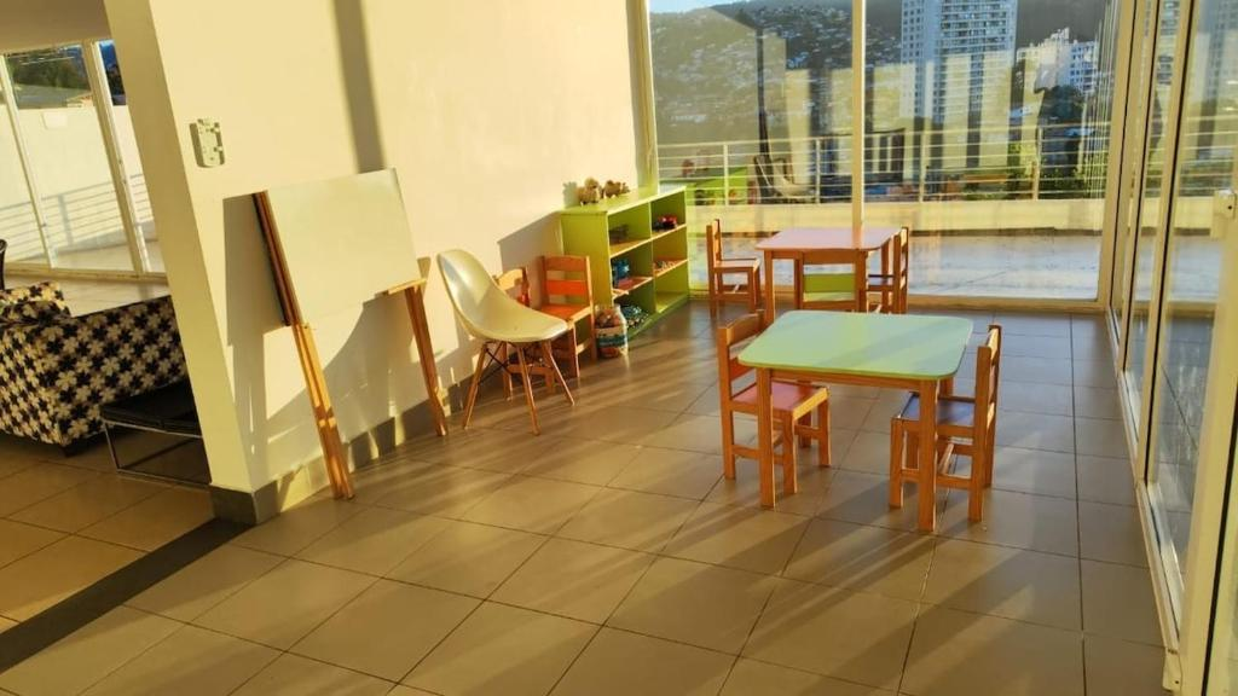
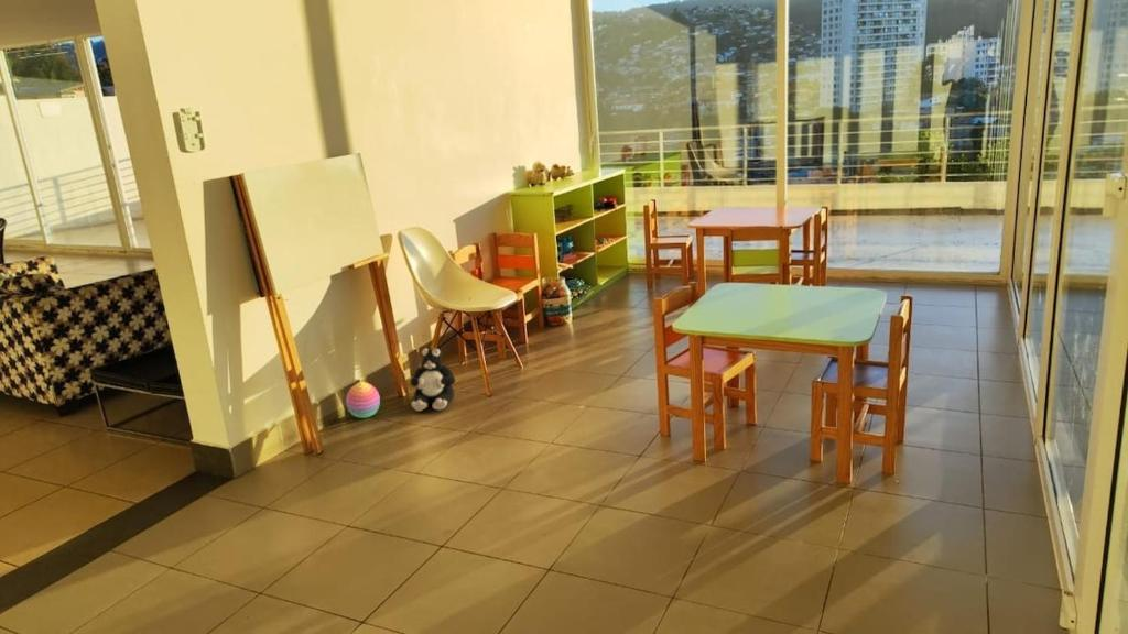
+ stacking toy (362, 398)
+ plush toy (431, 376)
